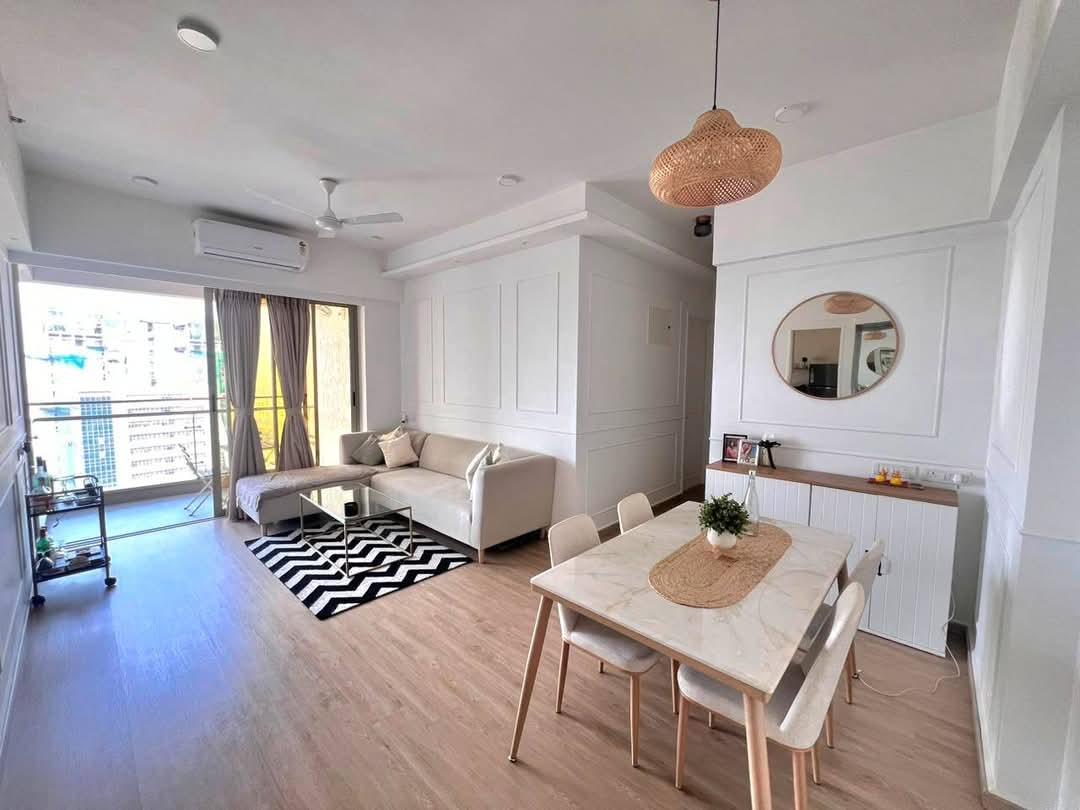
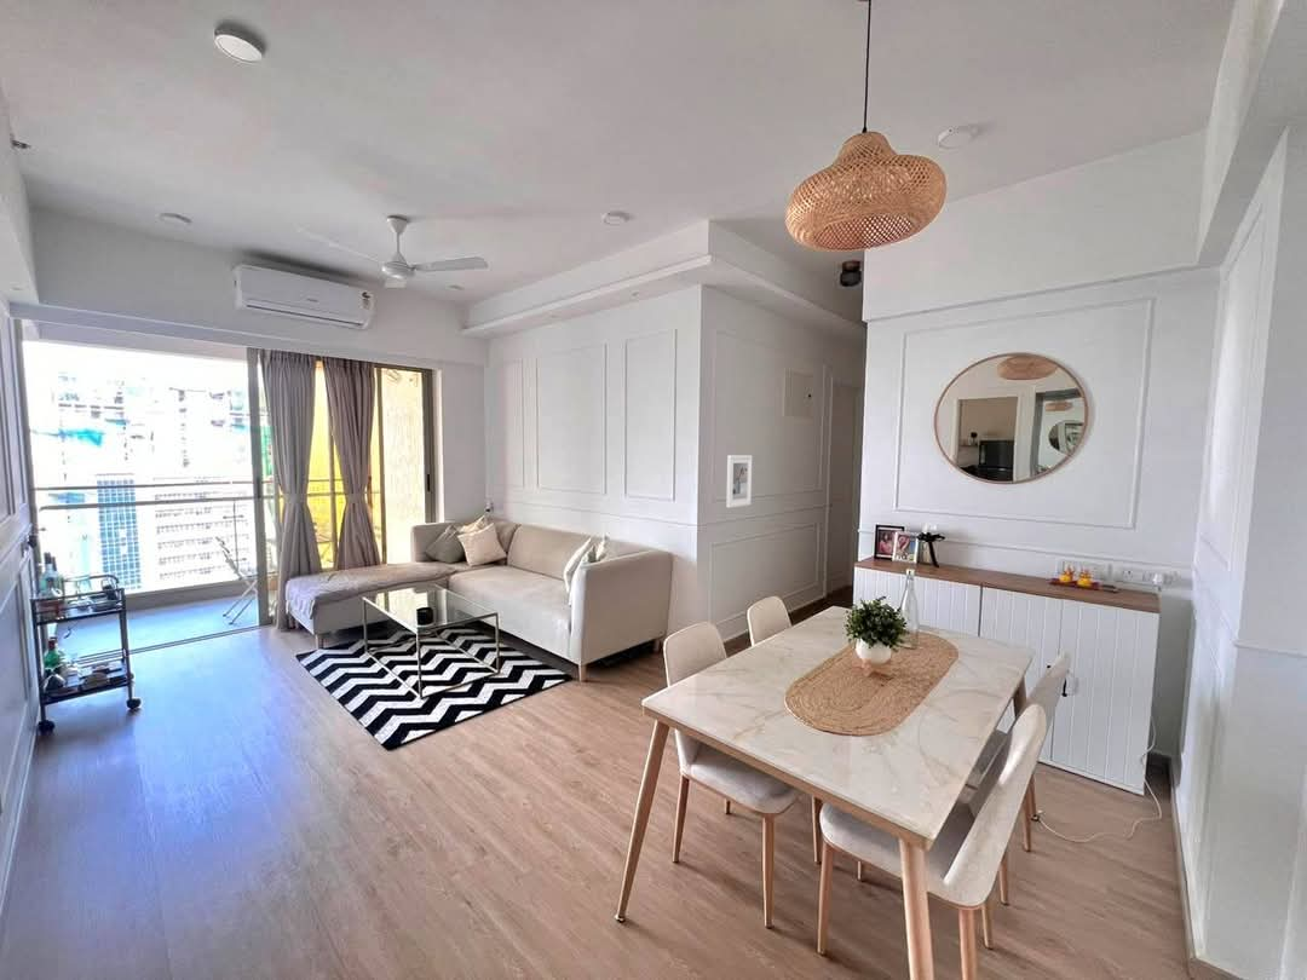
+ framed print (739, 480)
